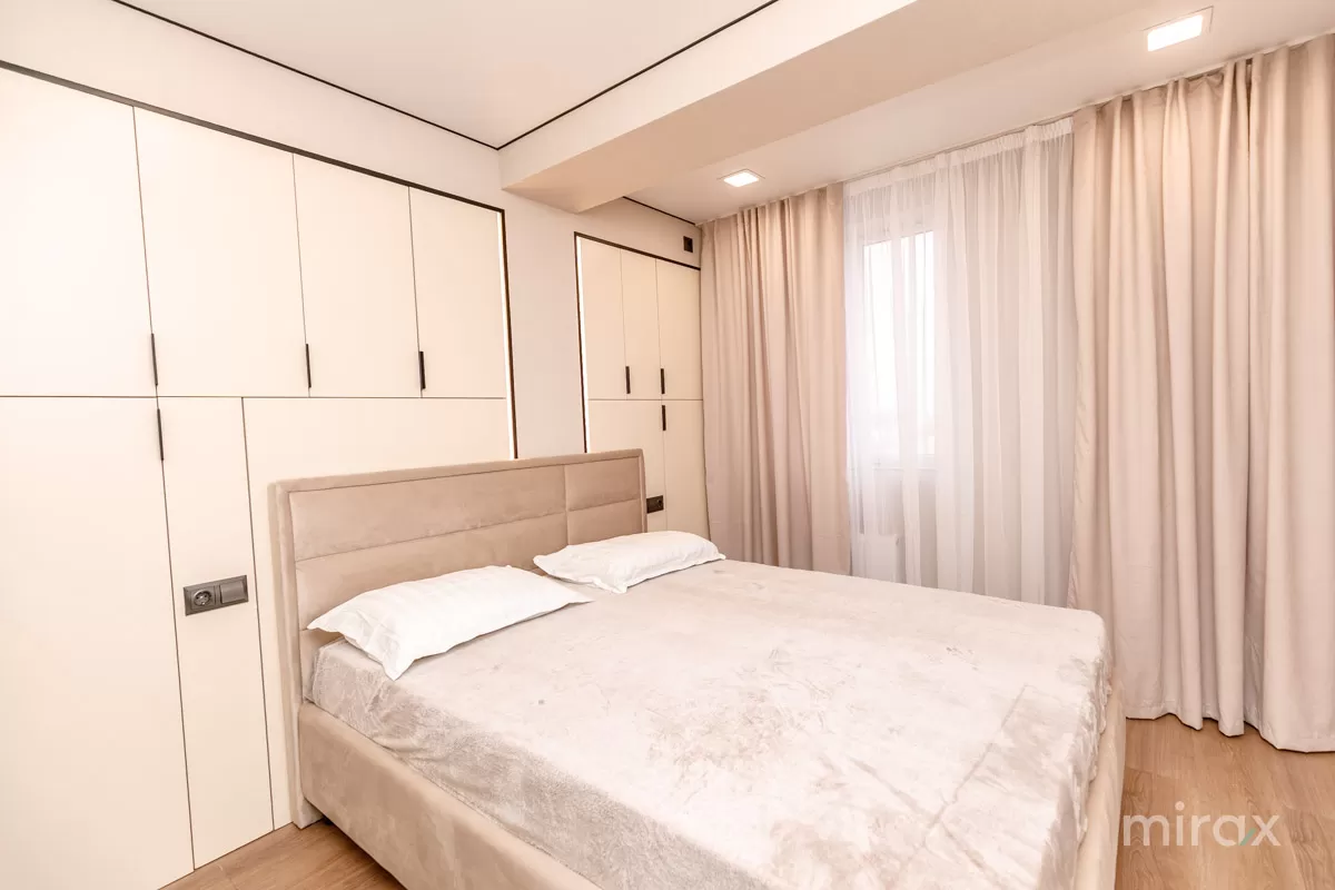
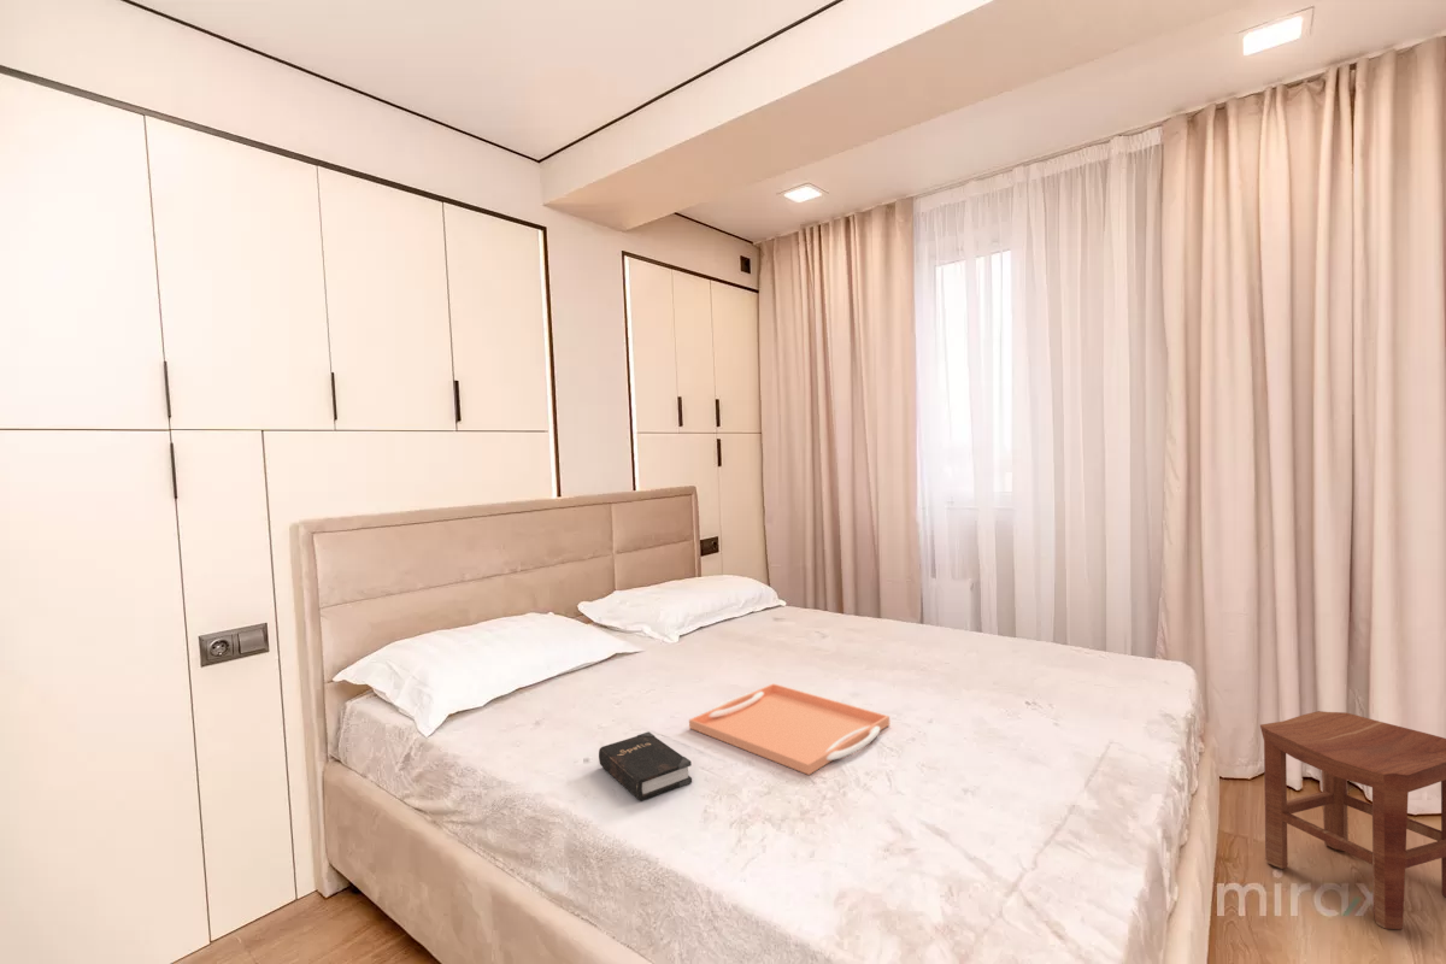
+ serving tray (788, 722)
+ hardback book (643, 764)
+ stool (1359, 807)
